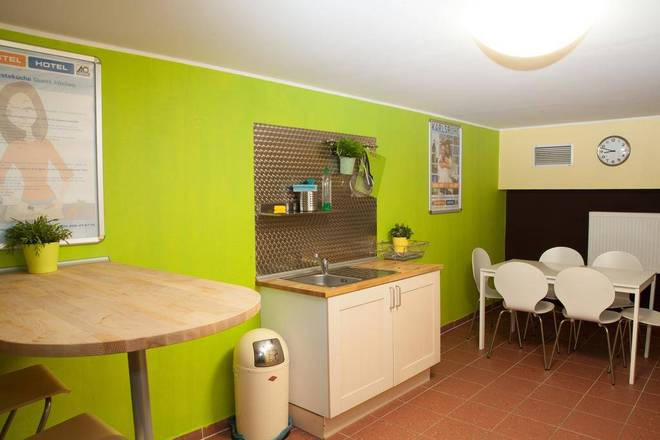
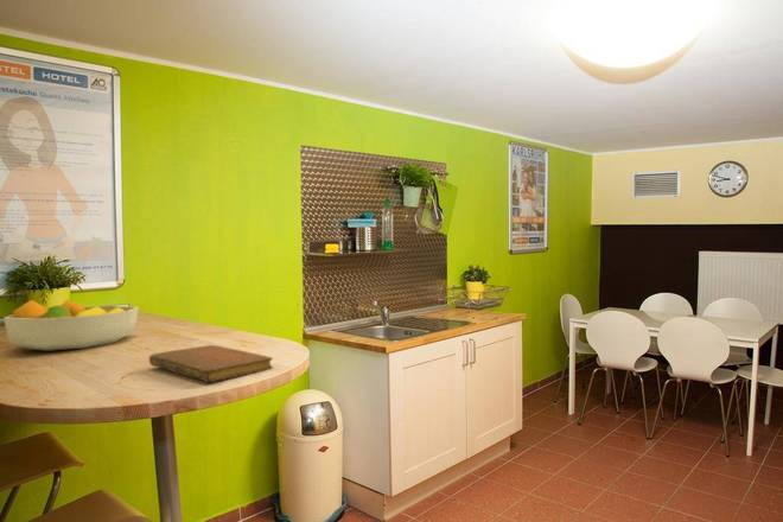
+ notebook (210, 361)
+ fruit bowl (75, 320)
